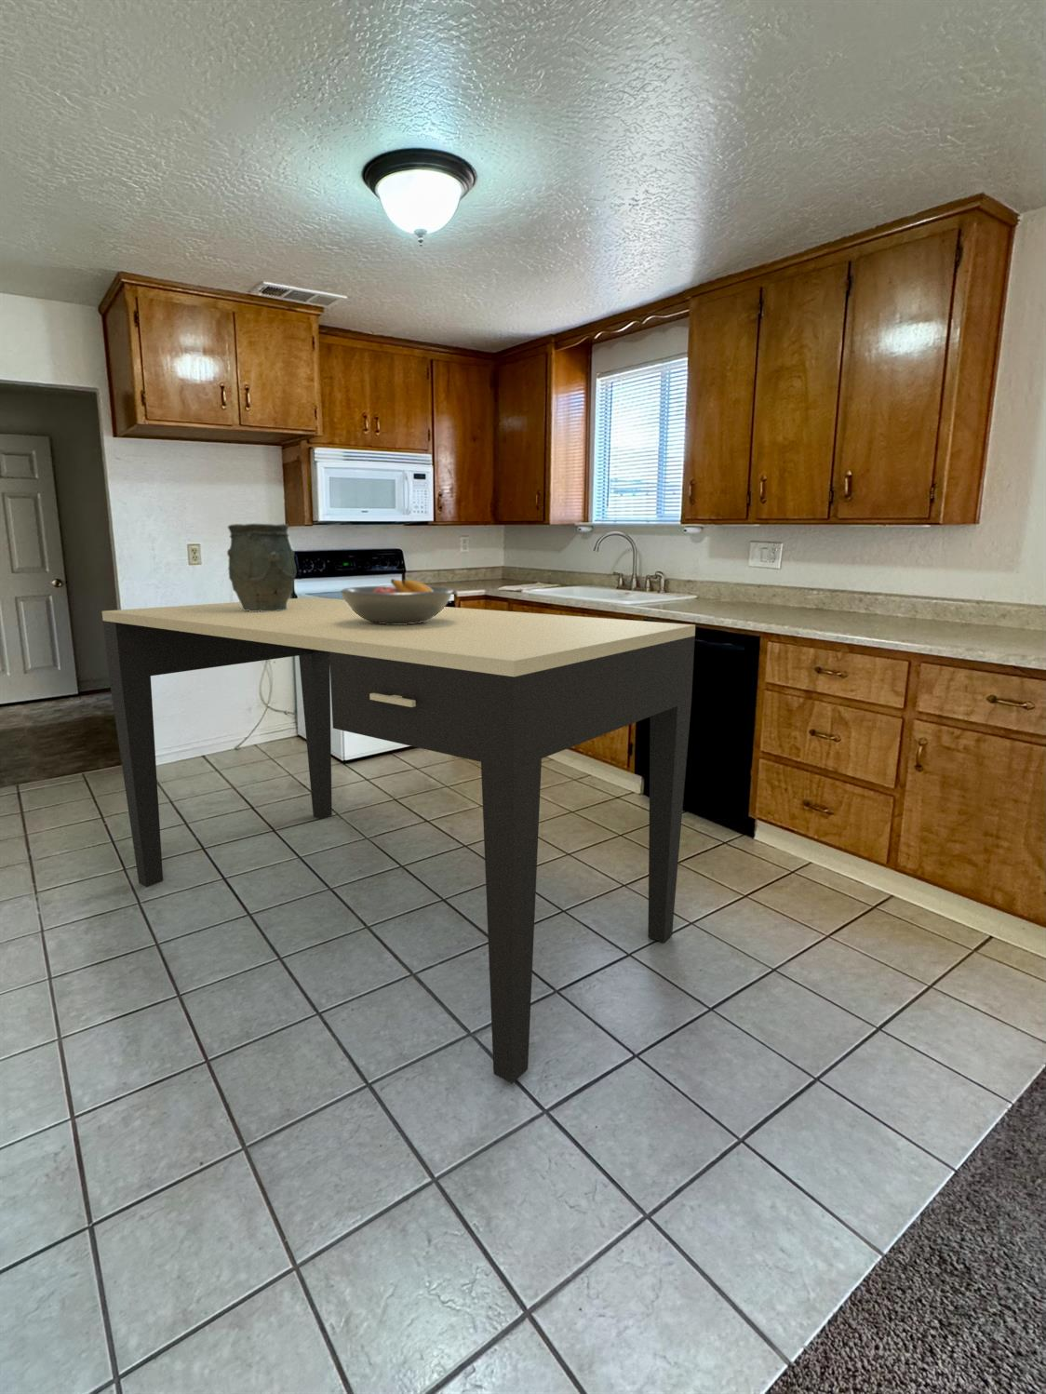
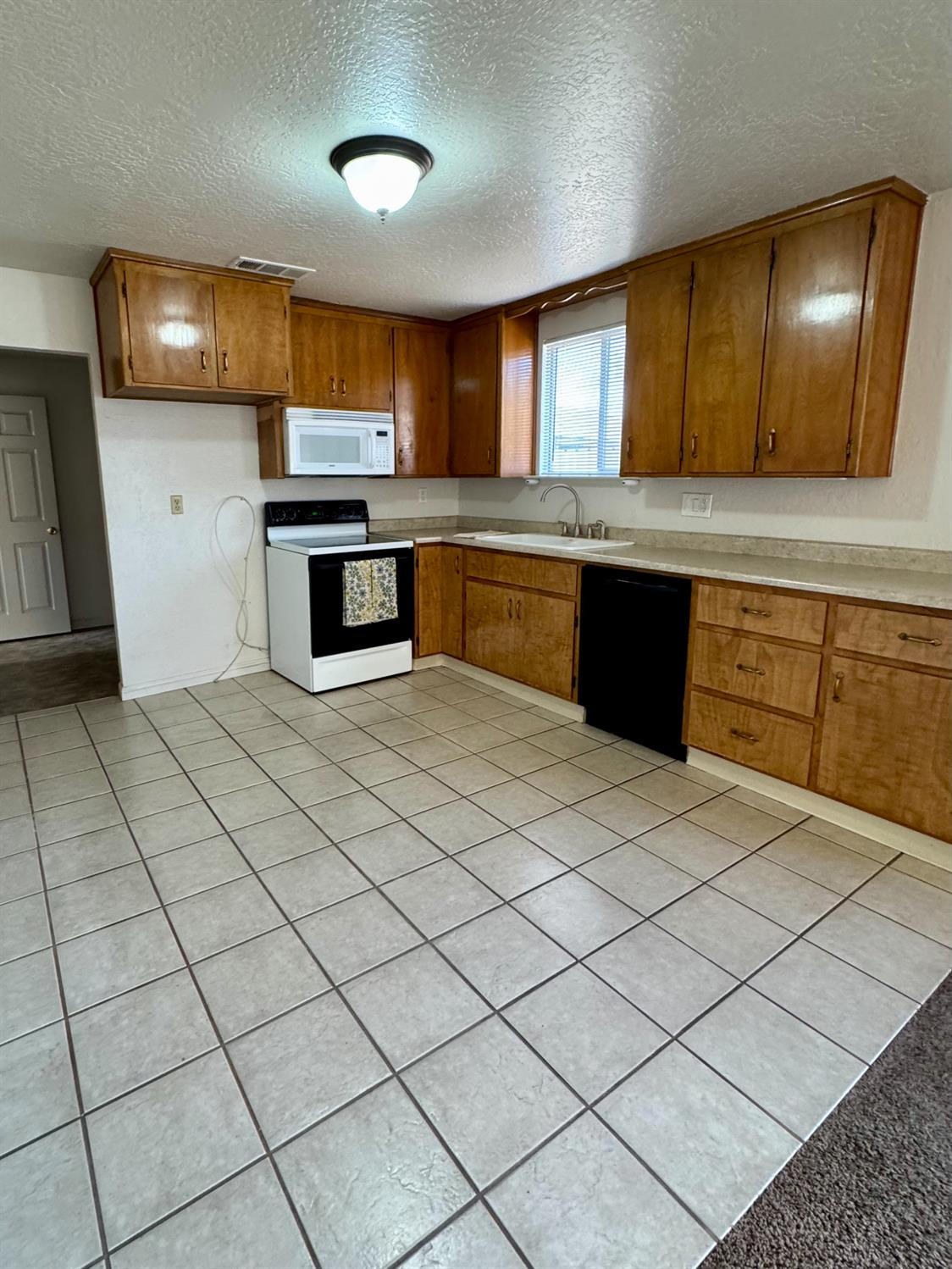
- fruit bowl (398, 600)
- vase (262, 567)
- dining table (386, 739)
